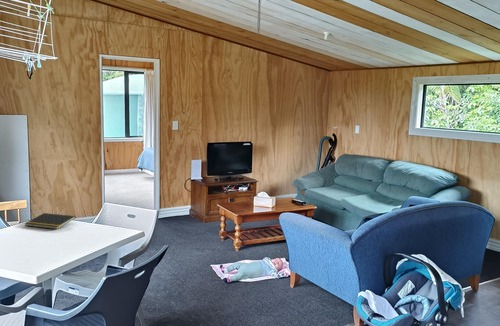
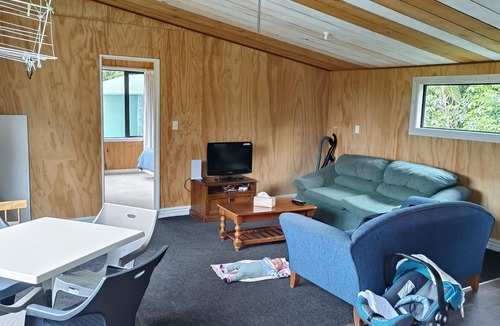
- notepad (50, 220)
